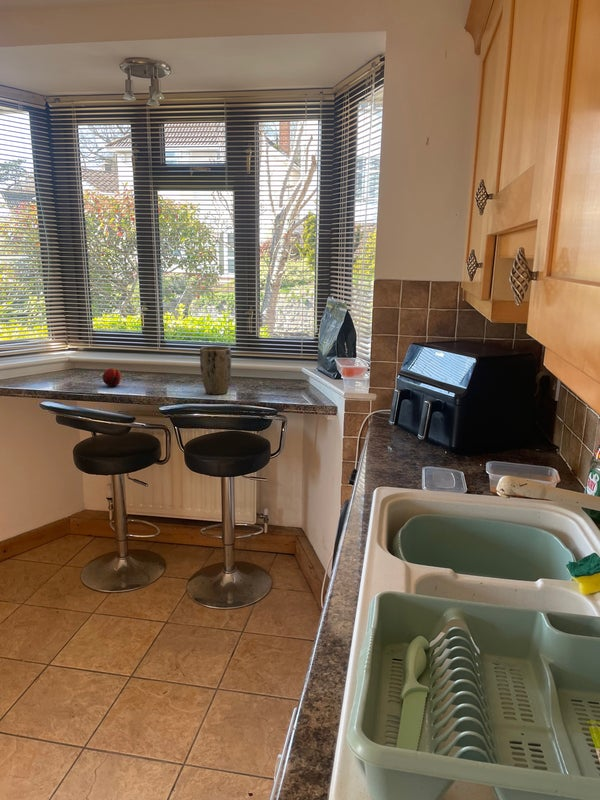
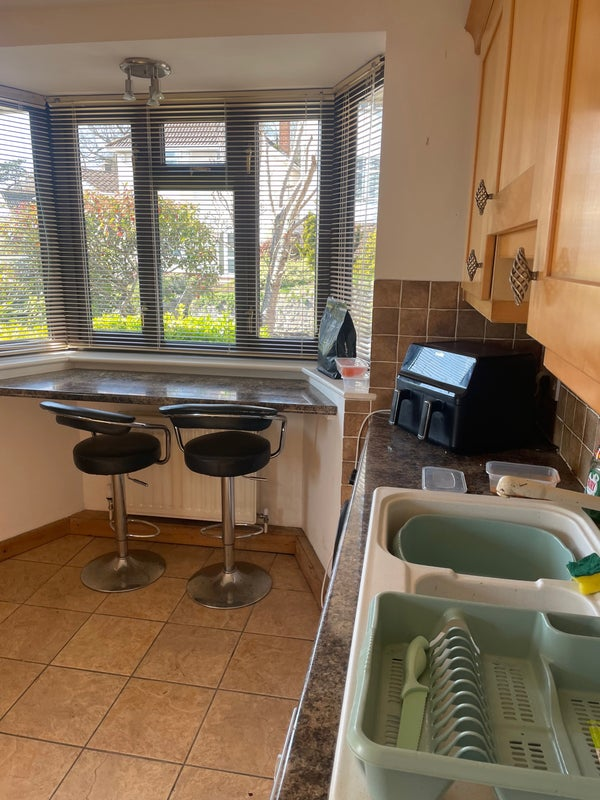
- plant pot (215, 370)
- fruit (111, 377)
